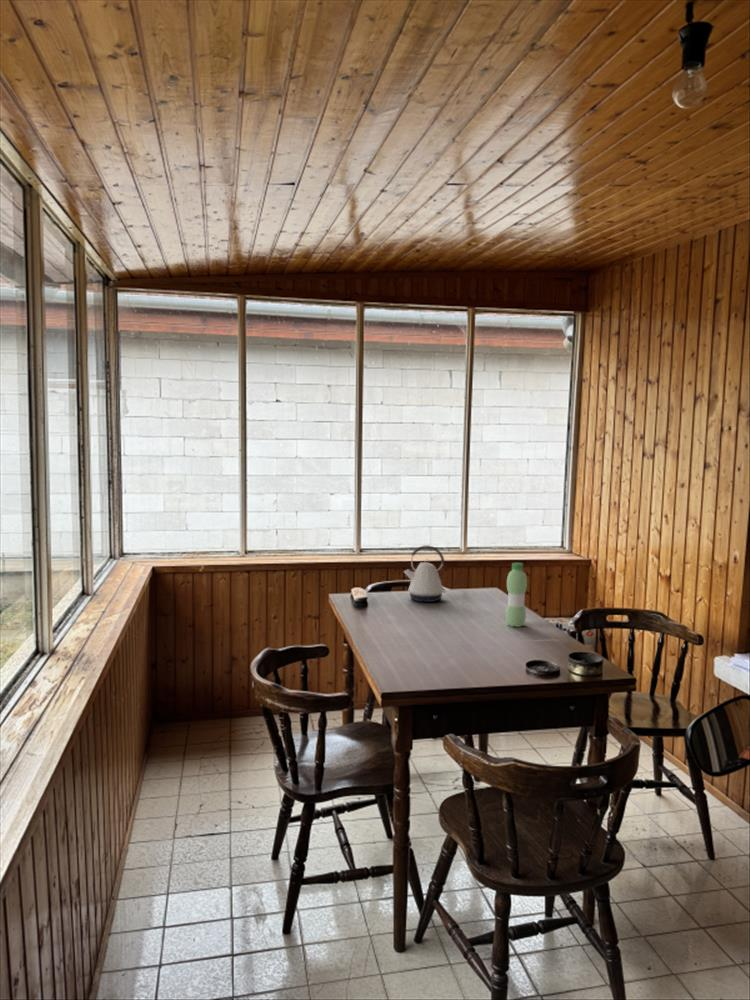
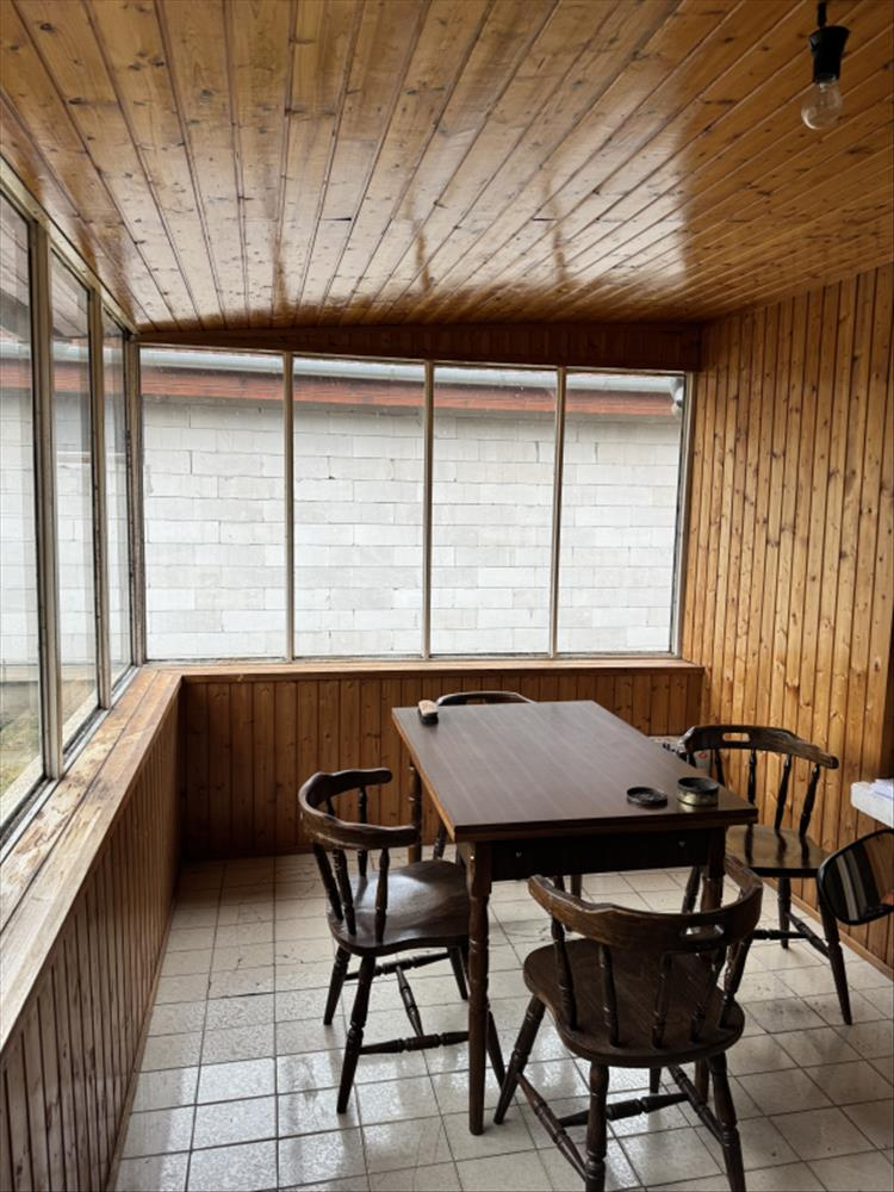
- water bottle (516, 594)
- kettle (425, 572)
